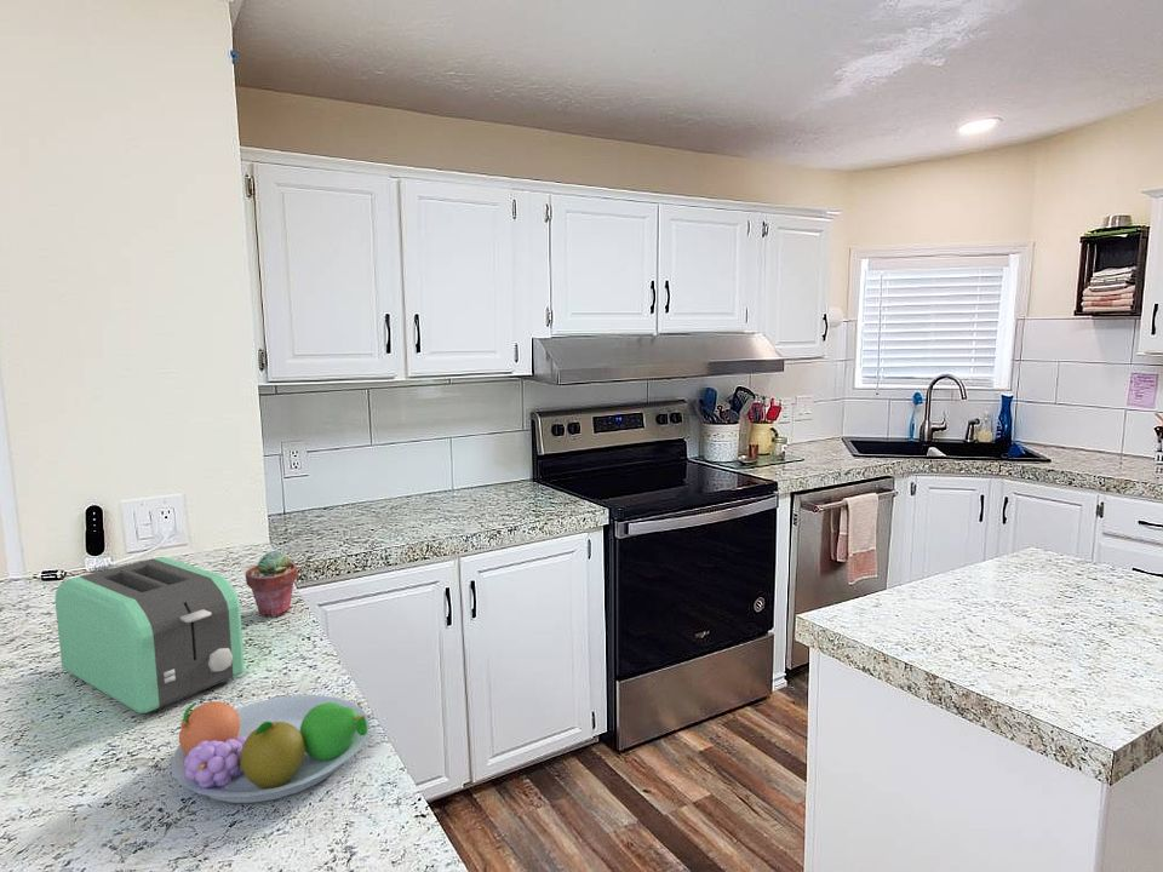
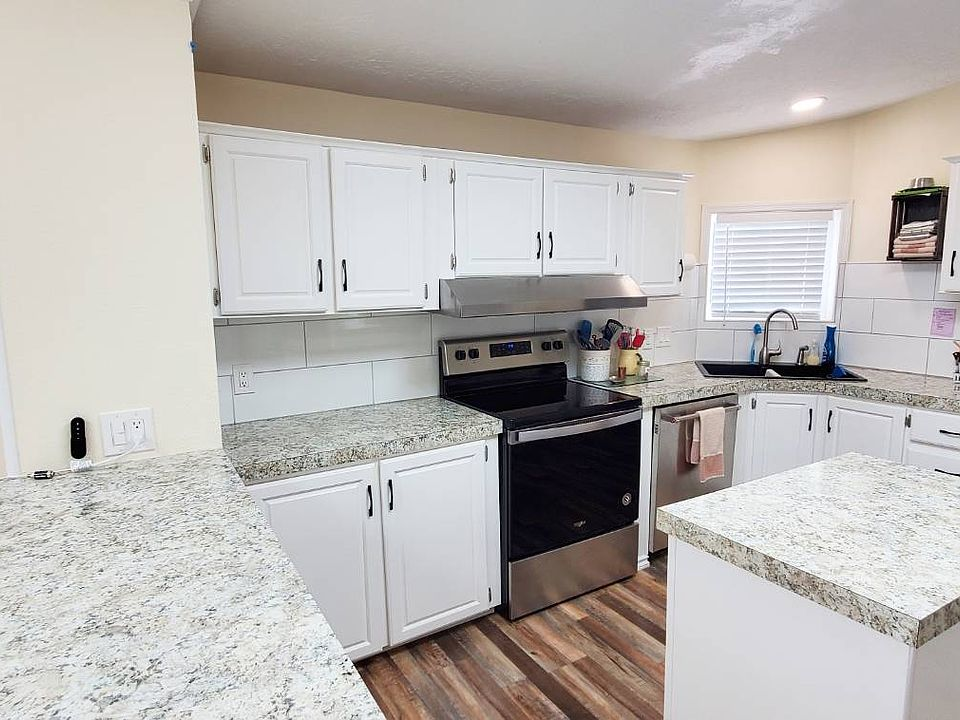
- fruit bowl (277, 725)
- toaster (148, 626)
- potted succulent (271, 580)
